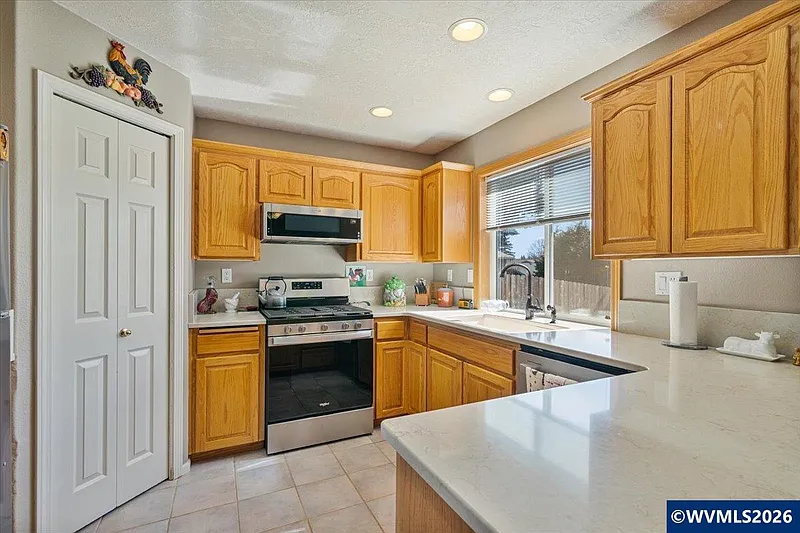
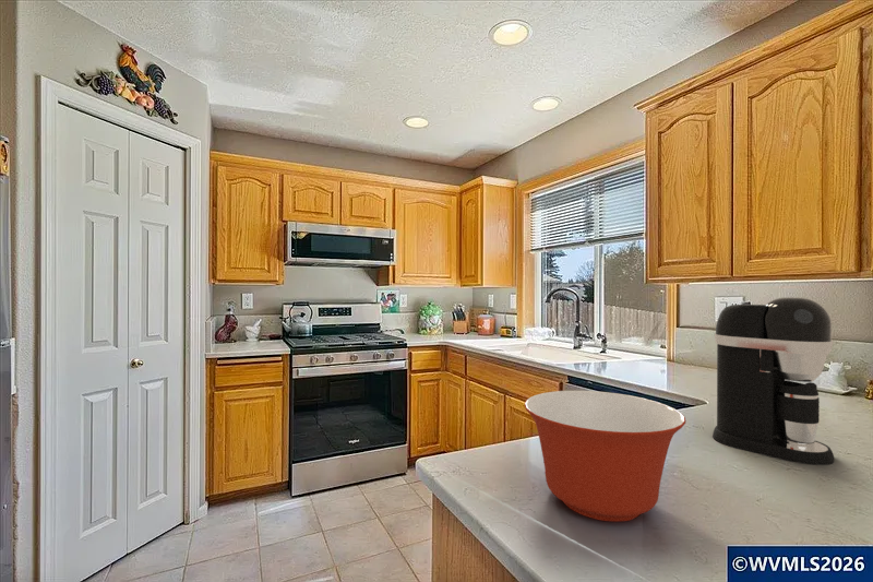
+ mixing bowl (599, 454)
+ coffee maker (768, 371)
